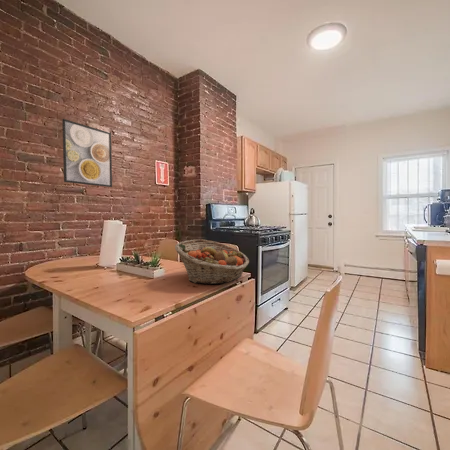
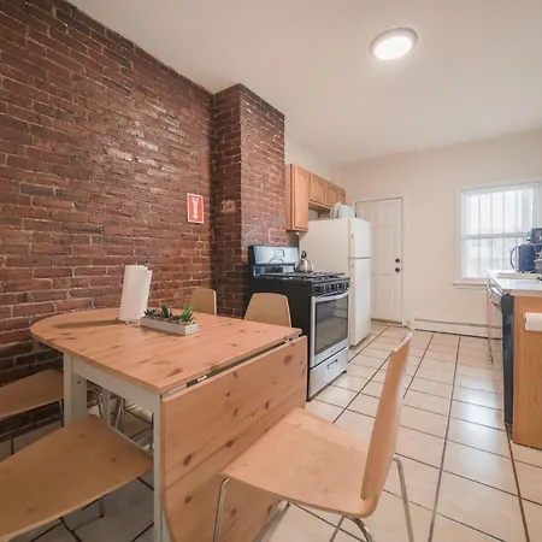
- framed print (89, 155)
- fruit basket (213, 259)
